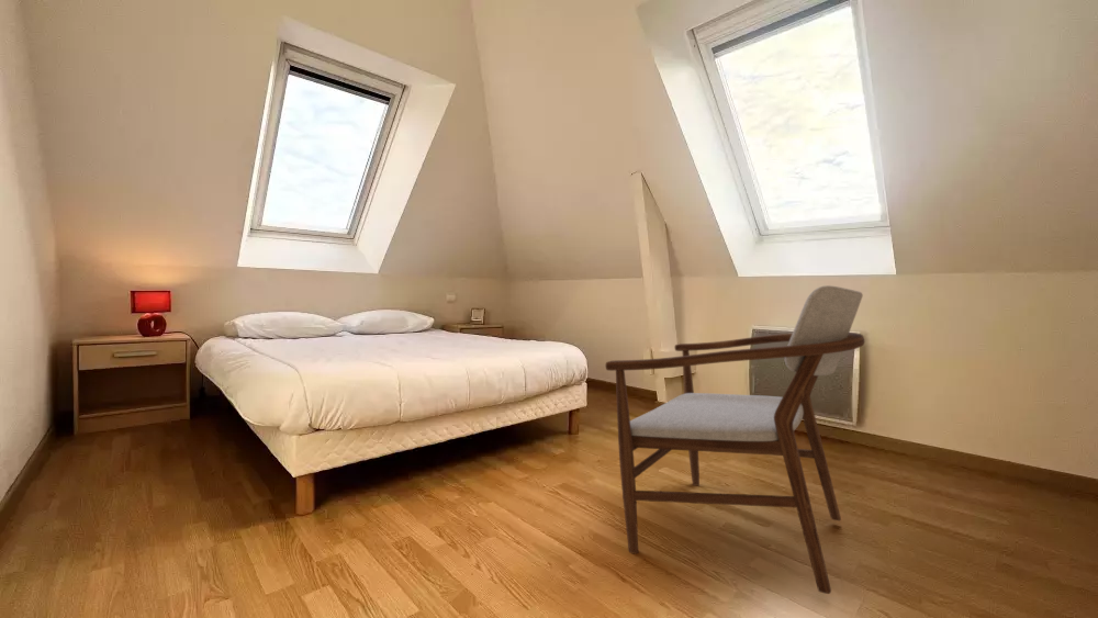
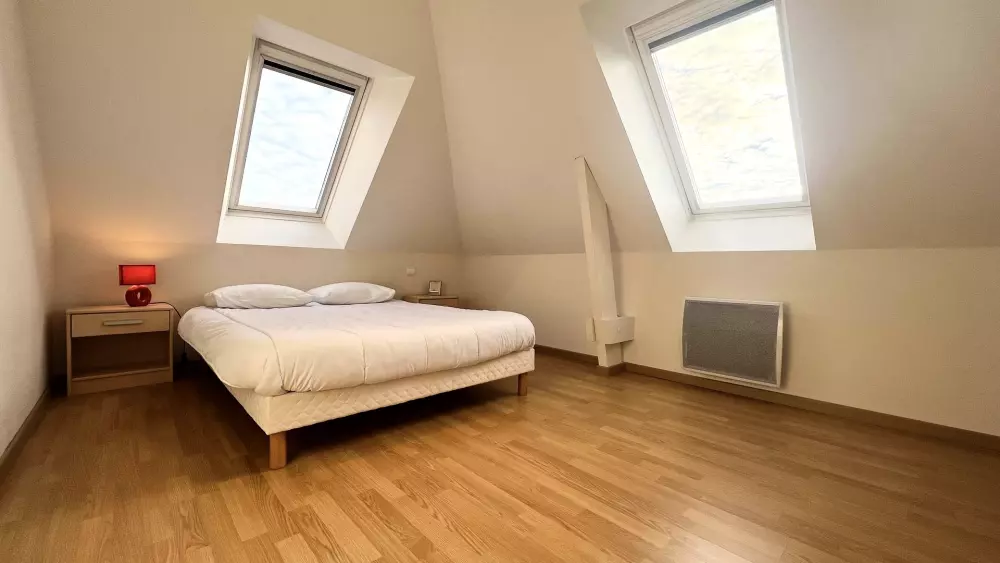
- armchair (749, 415)
